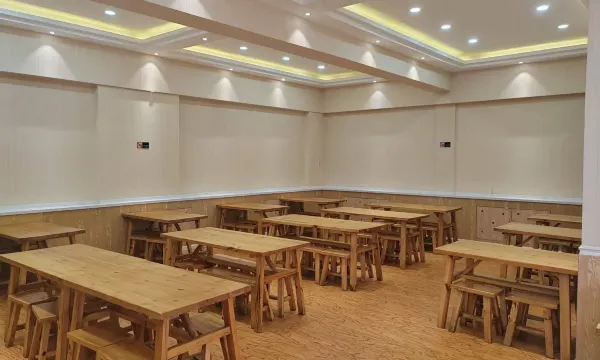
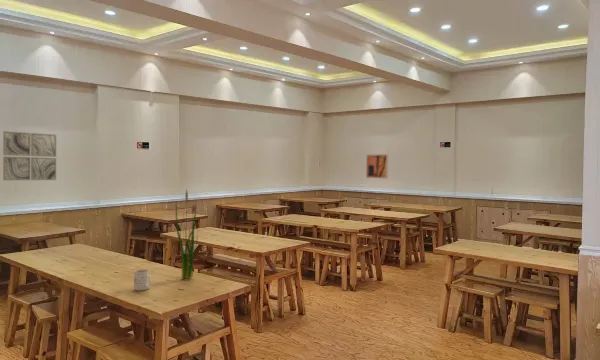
+ wall art (376, 166)
+ plant (190, 233)
+ wall art (31, 157)
+ mug (143, 280)
